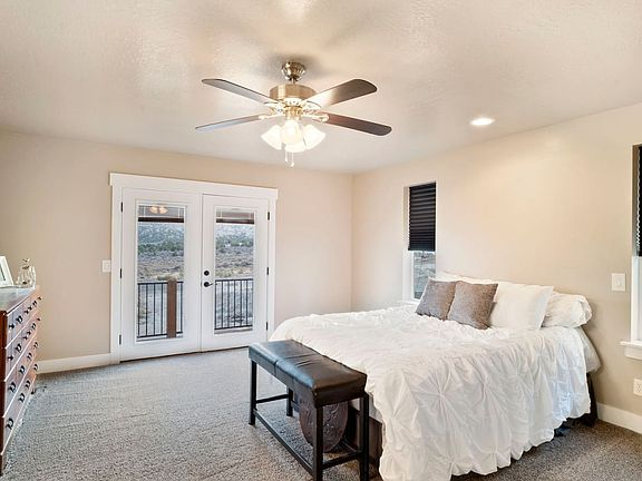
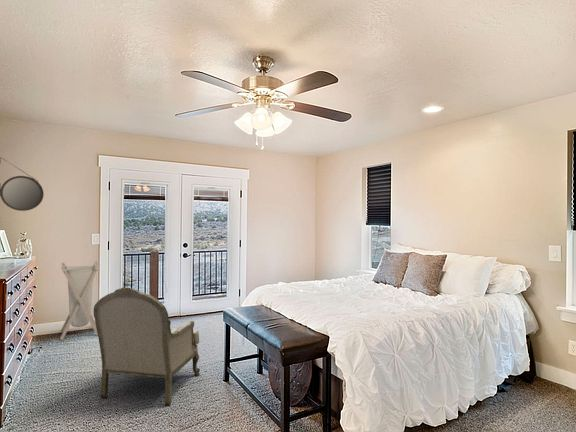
+ home mirror (22, 185)
+ armchair (150, 334)
+ laundry hamper (80, 298)
